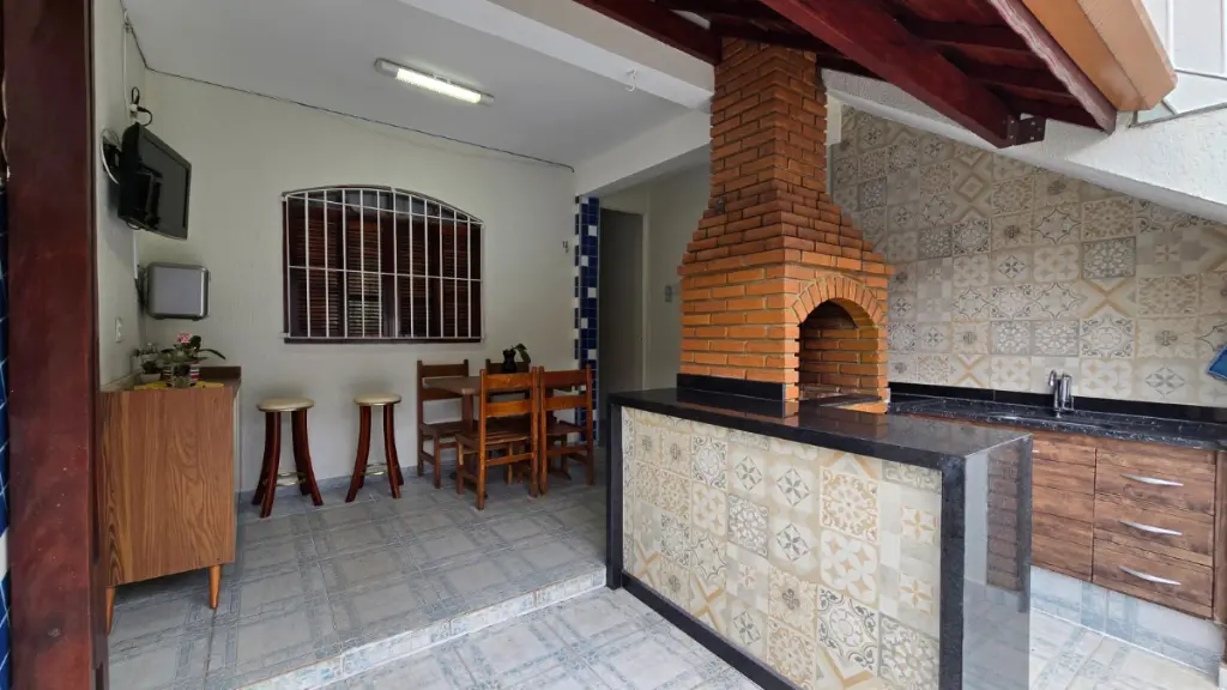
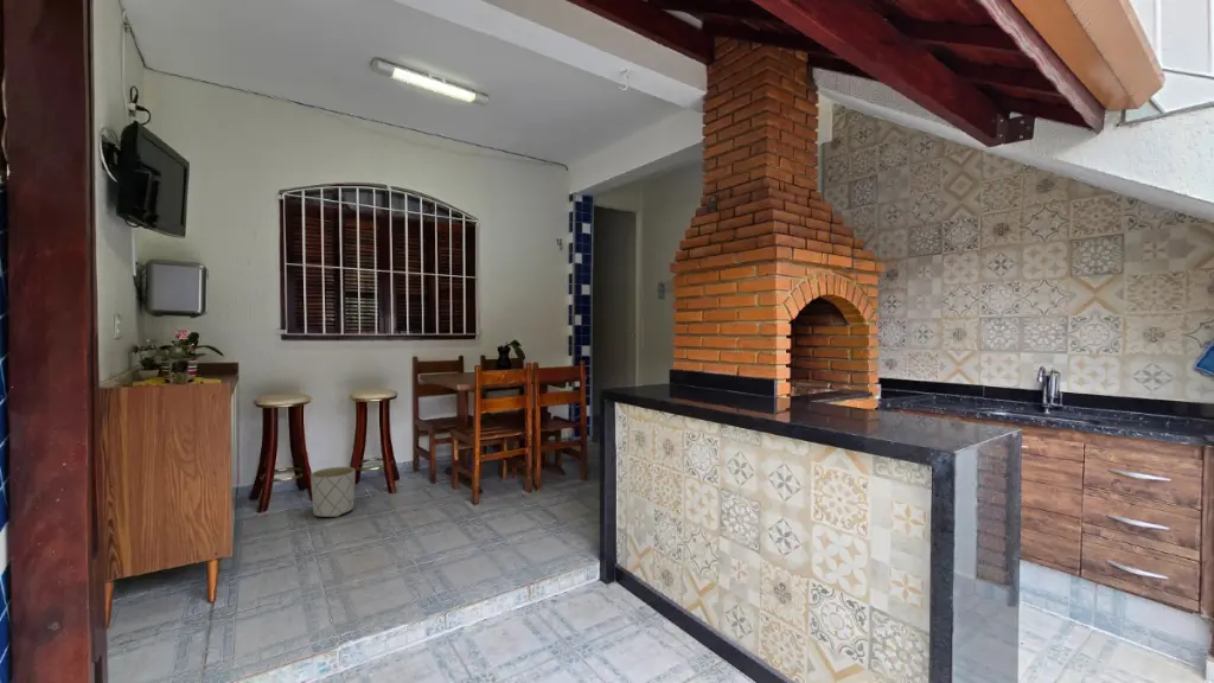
+ planter (333, 491)
